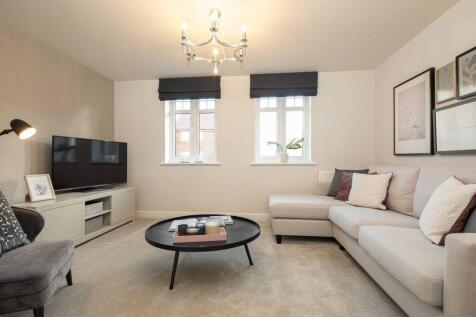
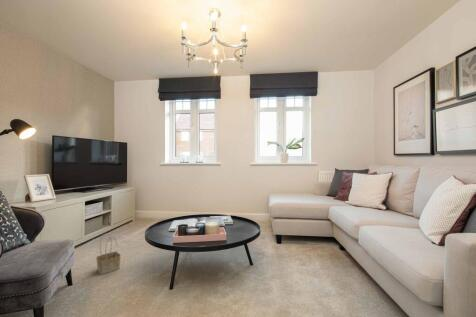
+ basket (108, 253)
